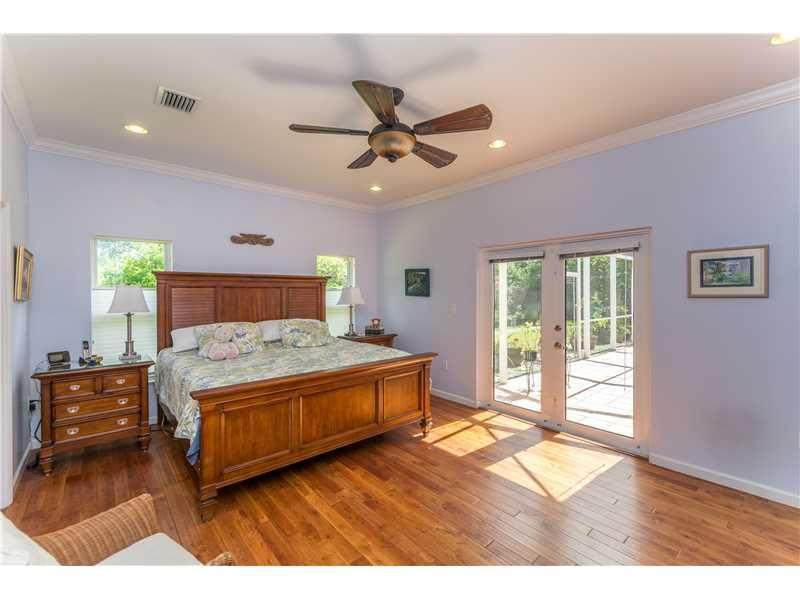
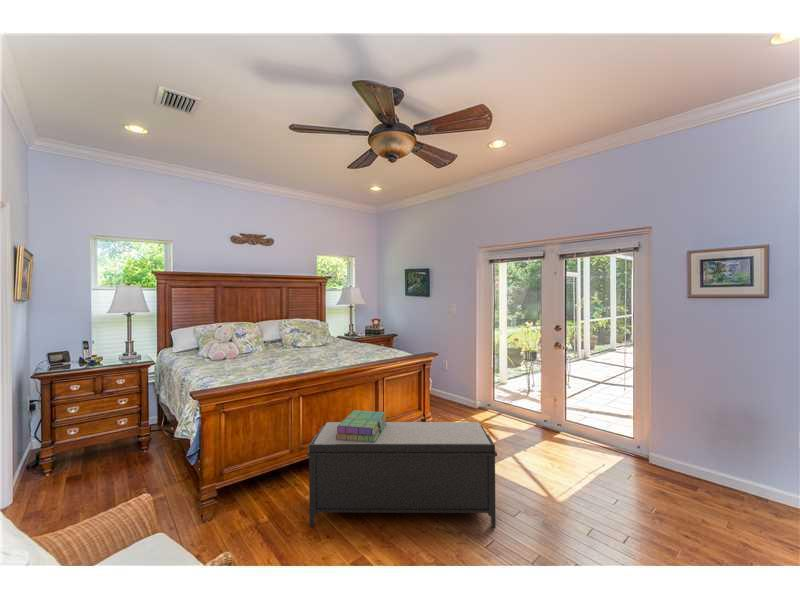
+ bench (402, 470)
+ stack of books (362, 424)
